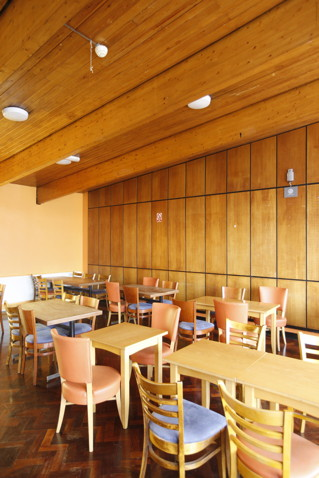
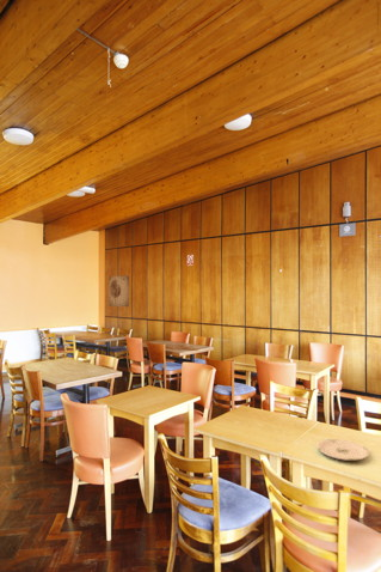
+ wall art (118, 291)
+ plate (342, 450)
